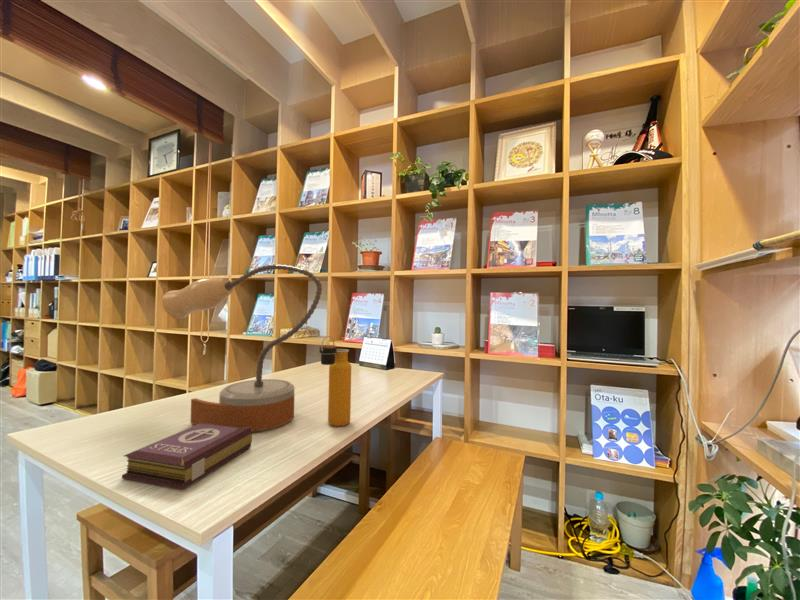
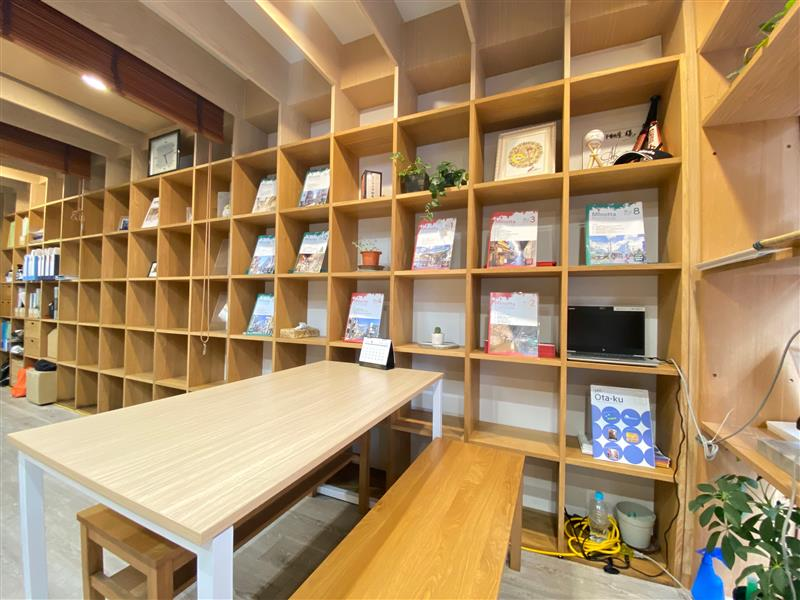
- water bottle (334, 380)
- book (193, 449)
- table lamp (263, 348)
